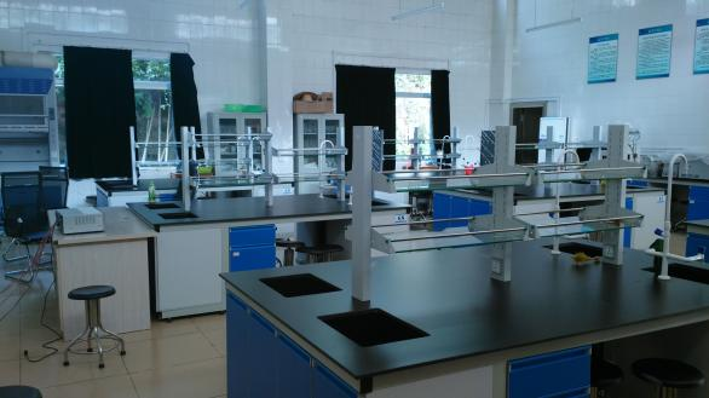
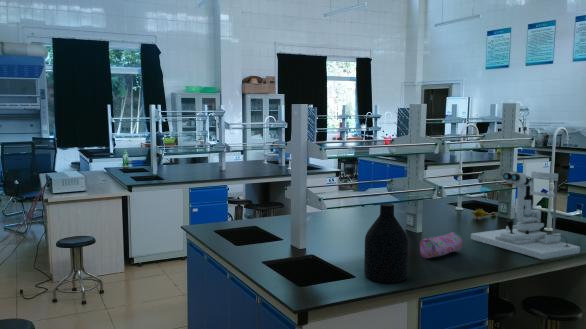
+ bottle (386, 240)
+ pencil case (440, 244)
+ slit lamp (525, 208)
